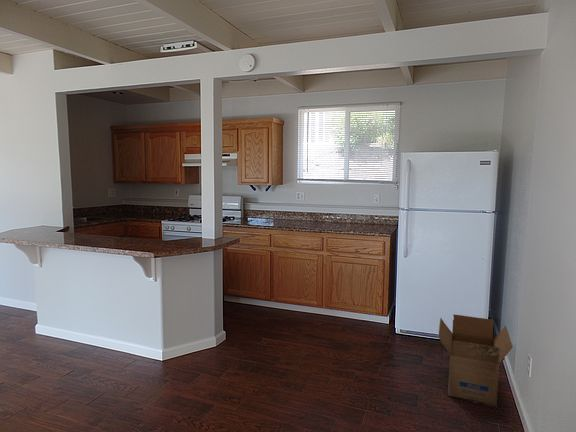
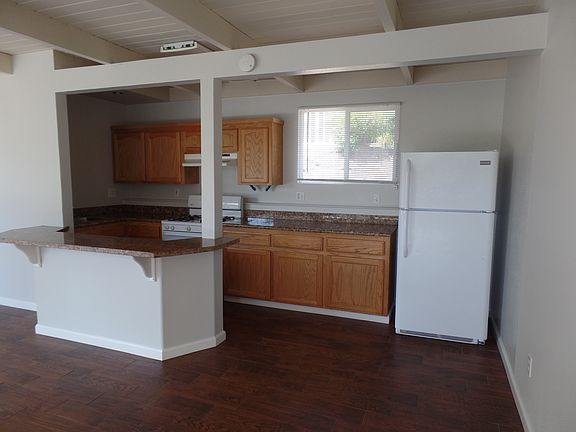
- cardboard box (471, 357)
